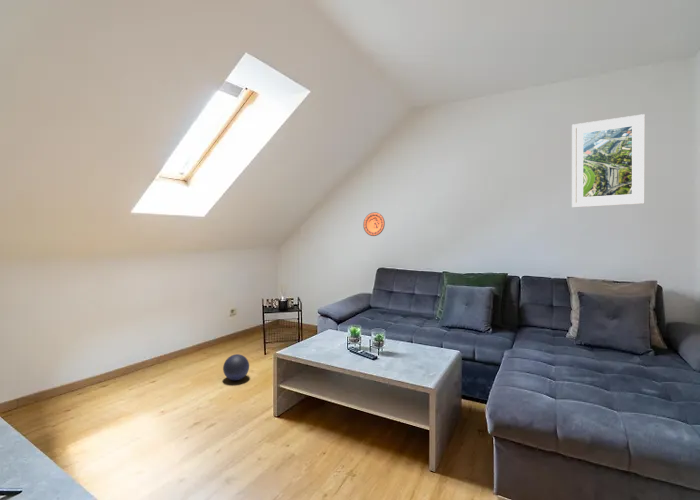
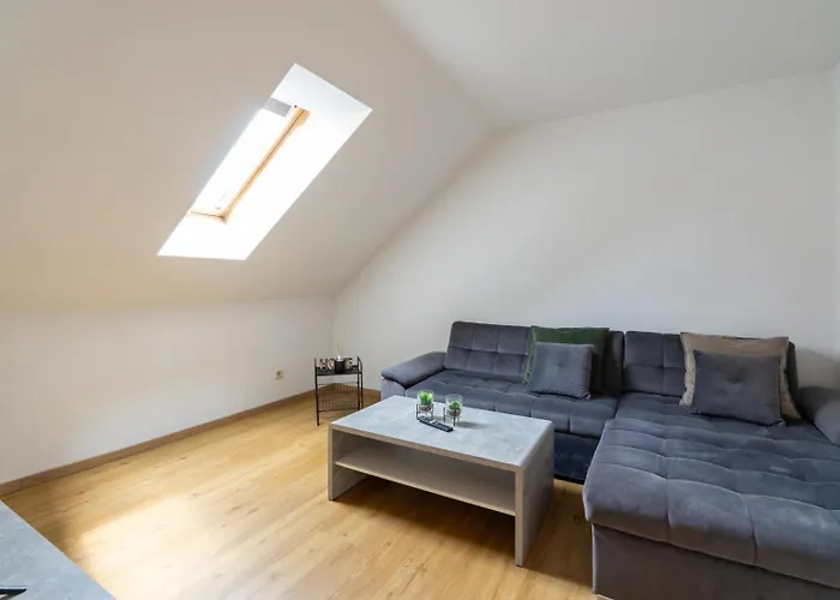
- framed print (606, 162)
- decorative plate (374, 224)
- ball (236, 367)
